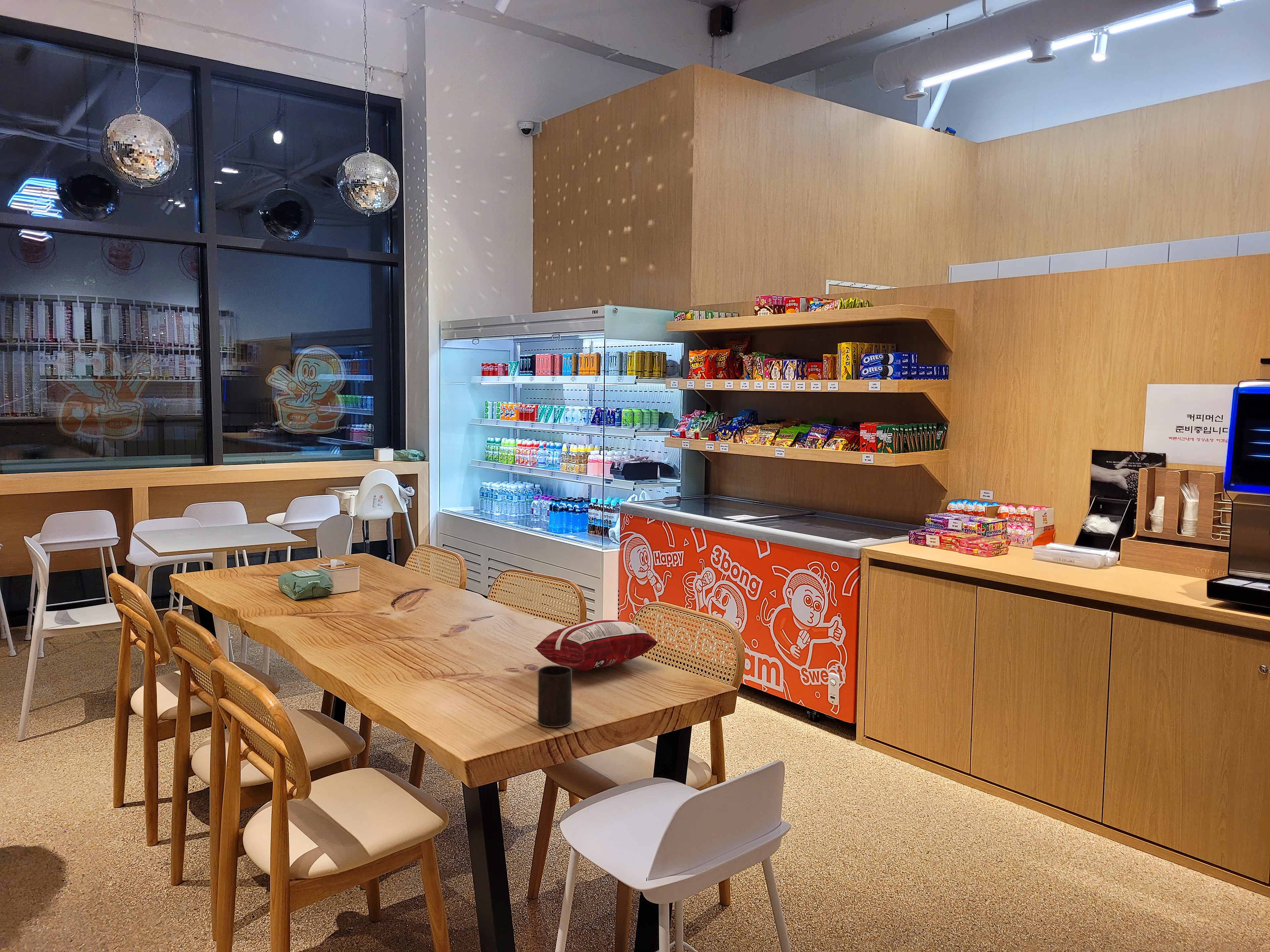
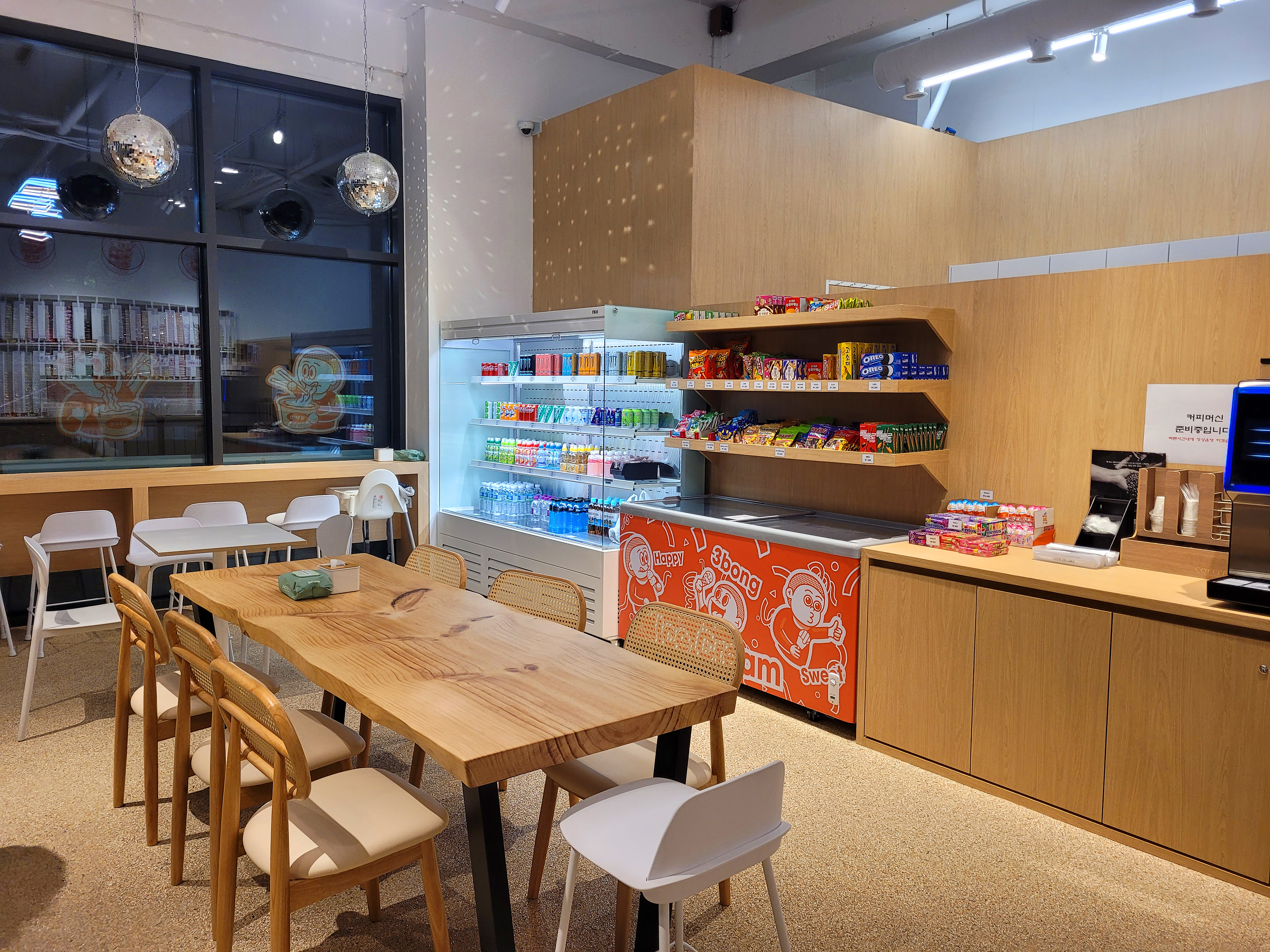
- cup (555, 696)
- snack bag (596, 644)
